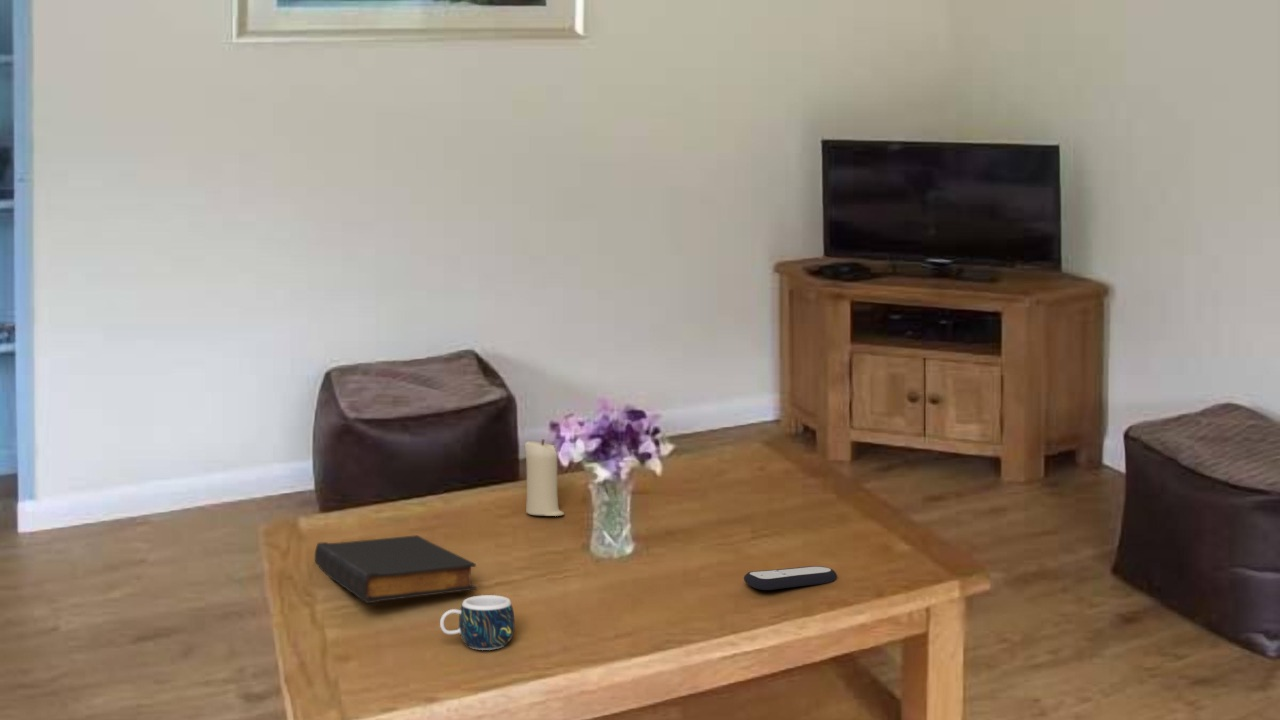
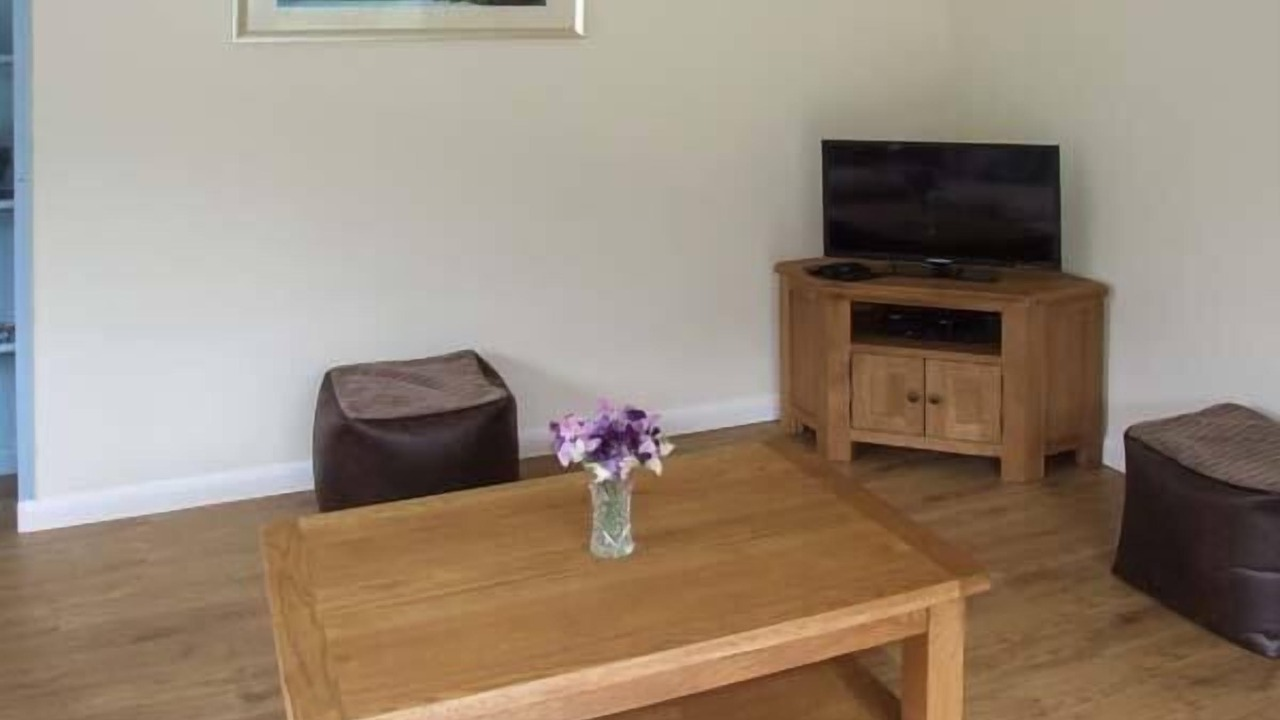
- mug (477, 623)
- candle (544, 476)
- remote control (791, 577)
- book (392, 565)
